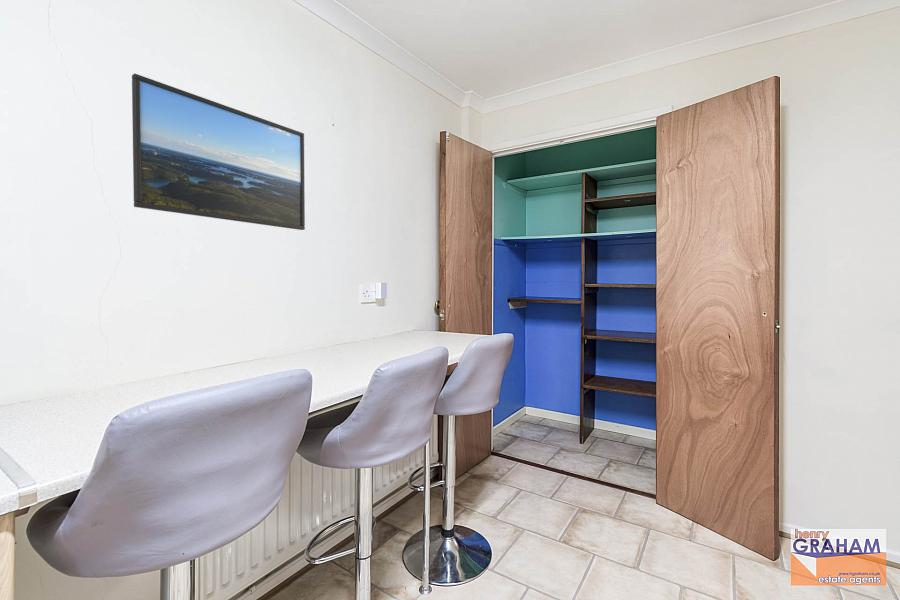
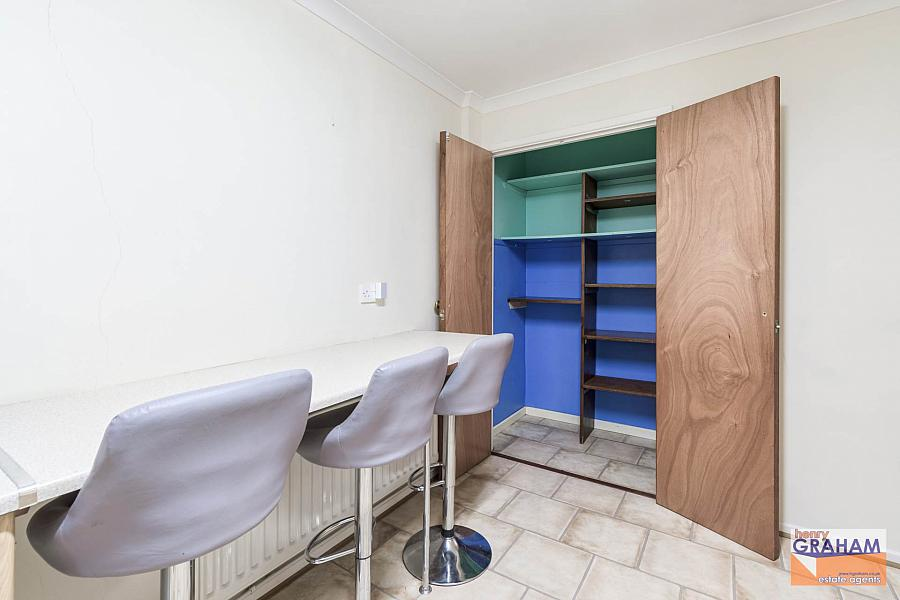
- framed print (231, 164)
